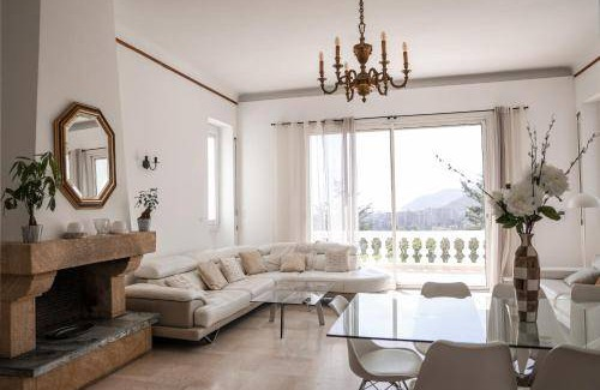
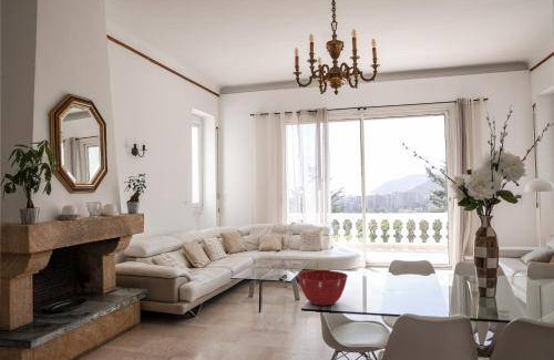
+ mixing bowl (322, 288)
